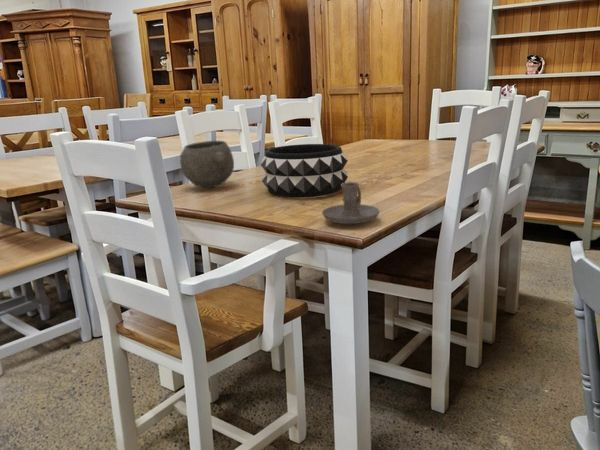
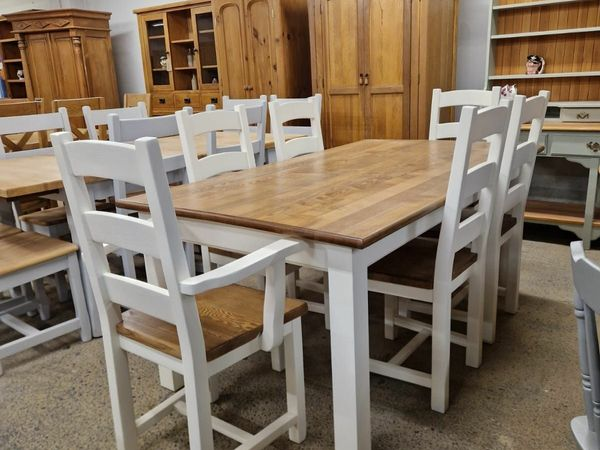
- candle holder (352, 201)
- bowl (207, 165)
- decorative bowl (304, 169)
